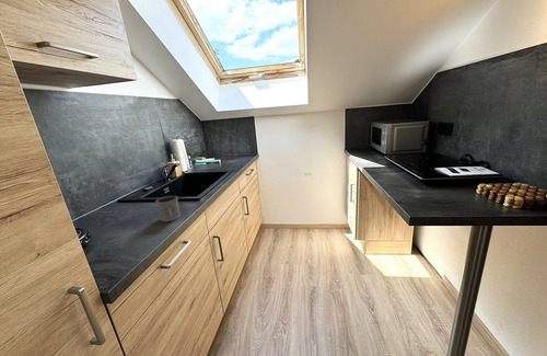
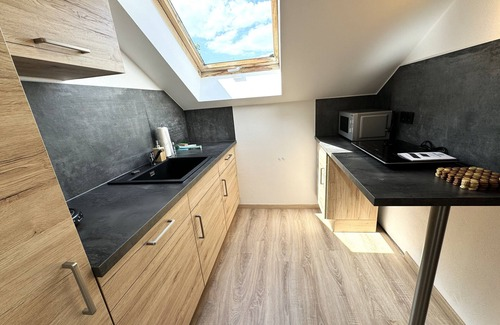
- mug (168, 209)
